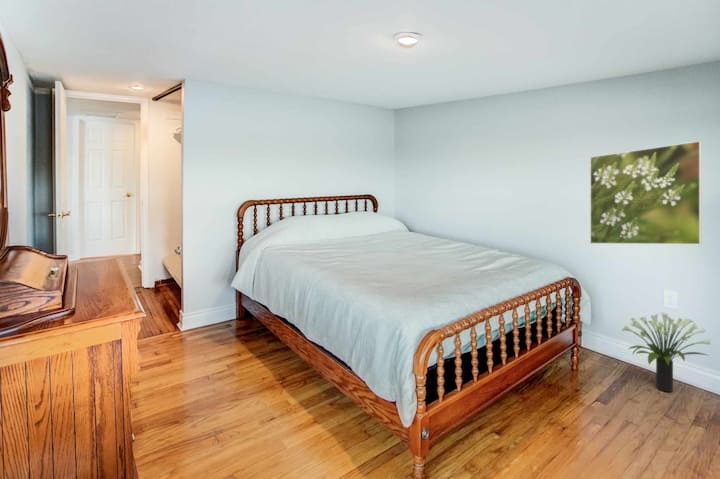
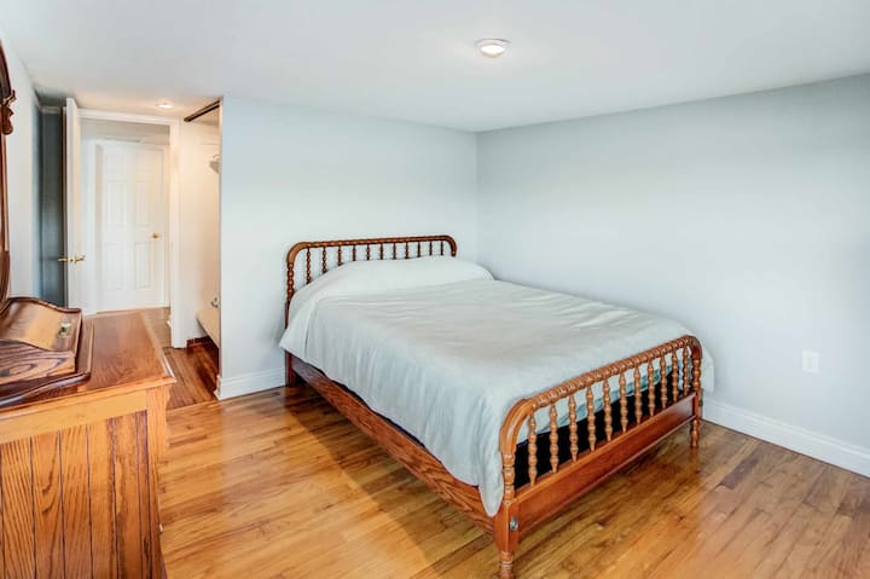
- potted plant (667, 351)
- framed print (641, 196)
